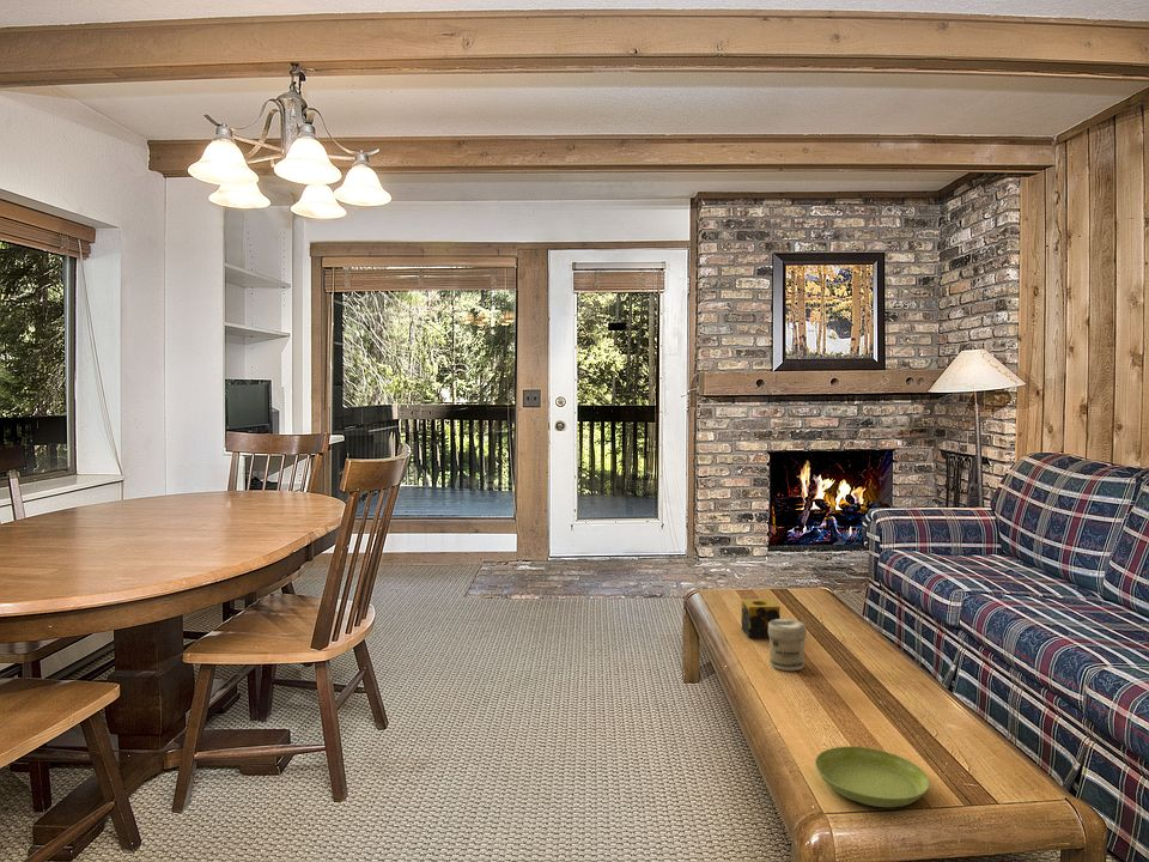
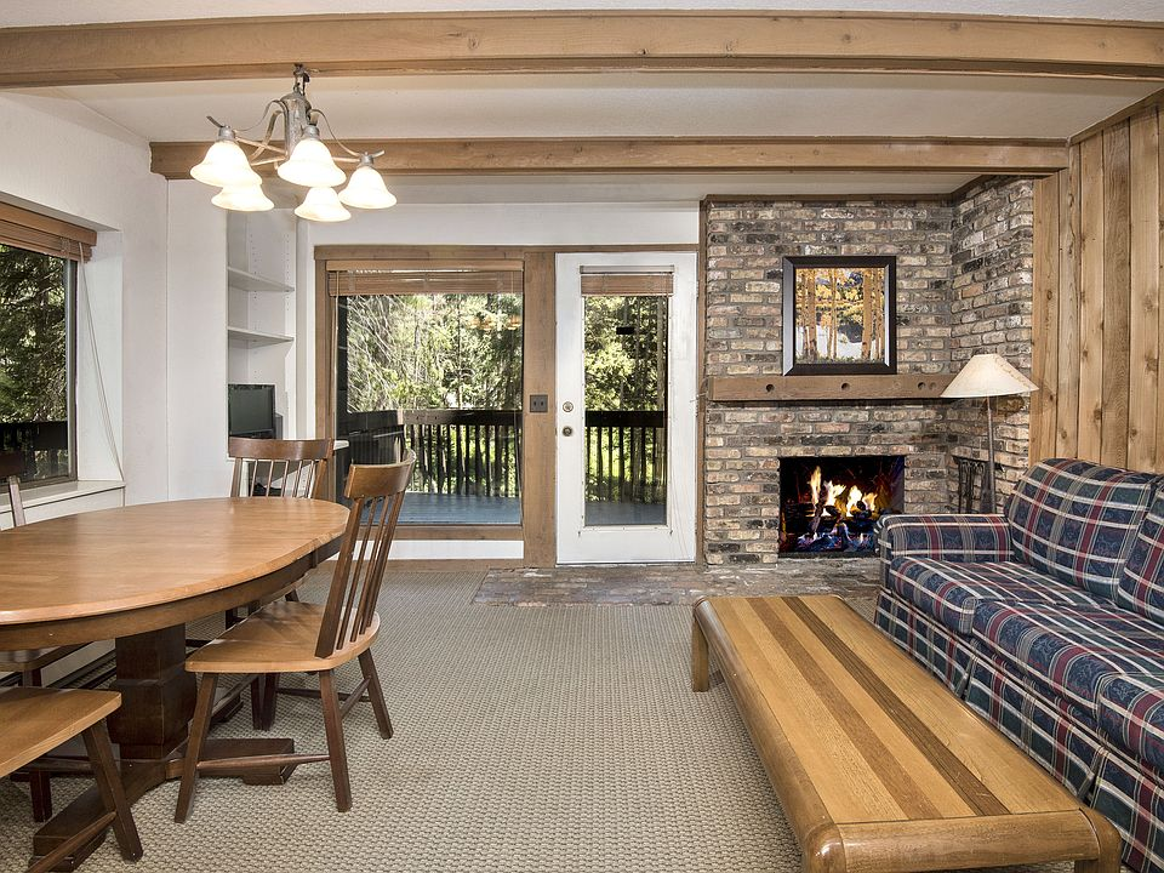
- saucer (870, 777)
- jar (786, 644)
- candle (760, 618)
